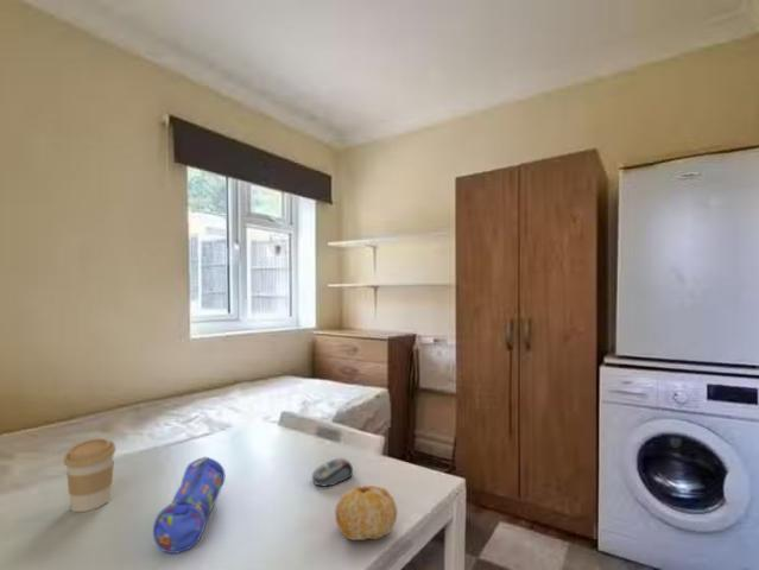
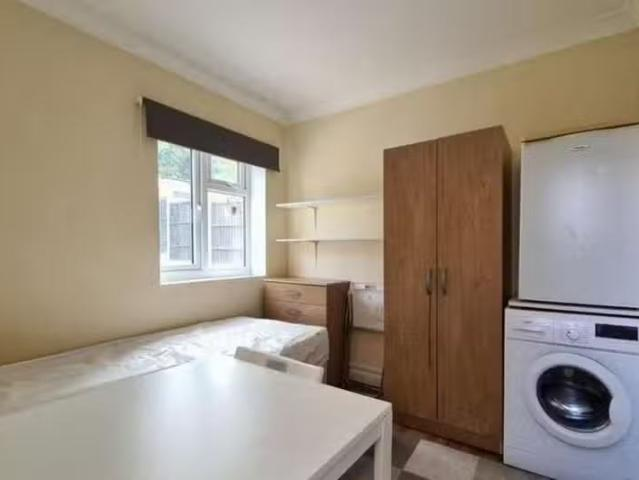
- coffee cup (90, 473)
- pencil case (194, 496)
- fruit (366, 509)
- computer mouse (333, 469)
